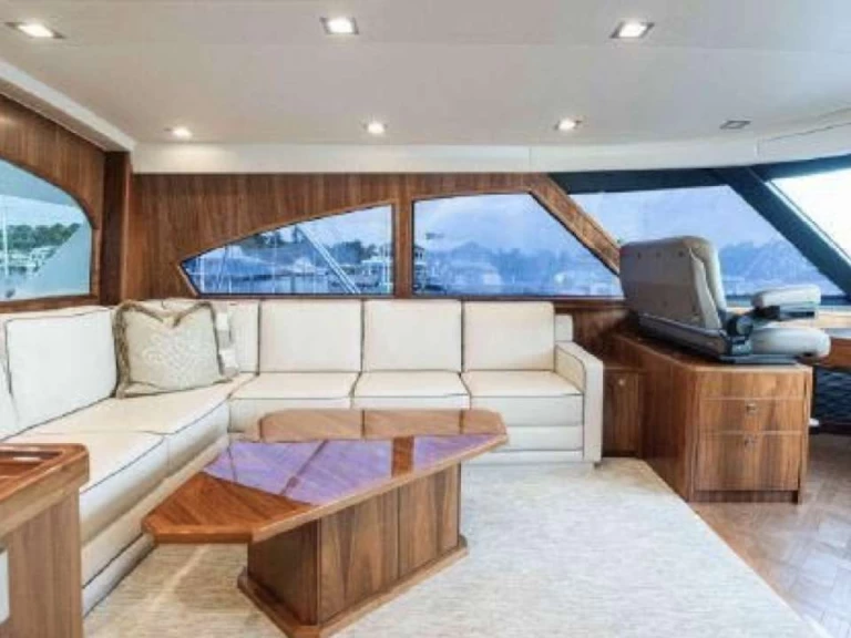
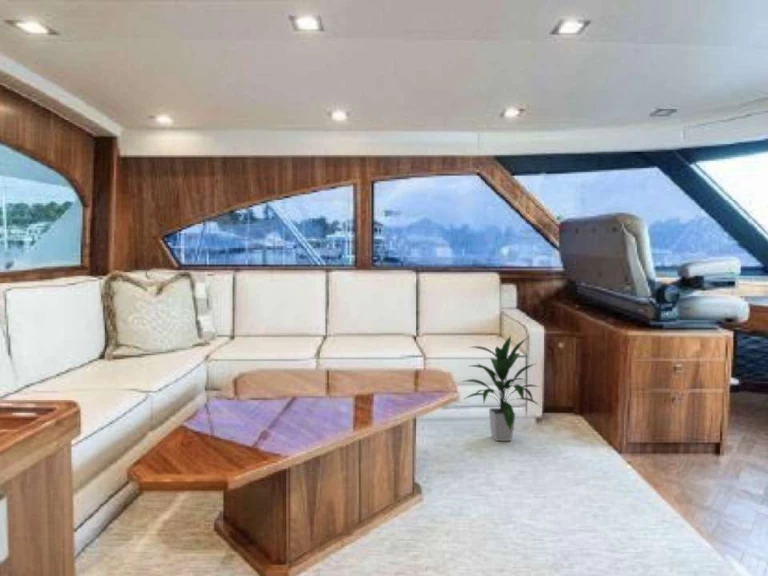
+ indoor plant (501, 387)
